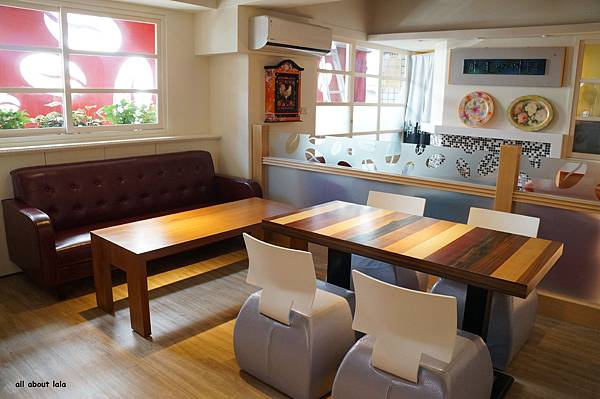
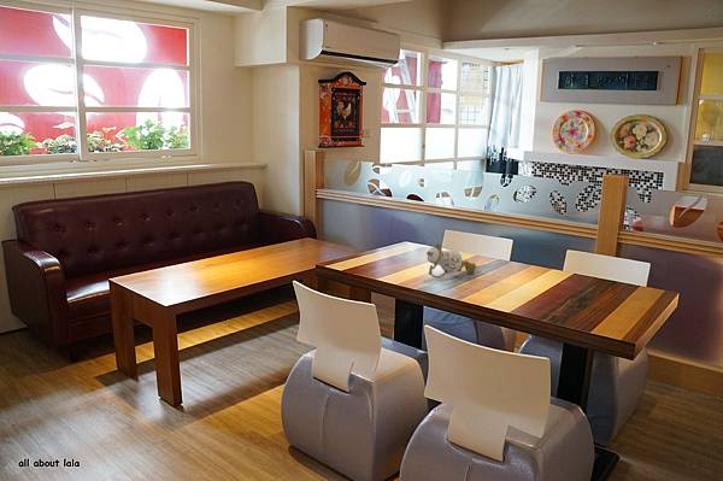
+ teapot (448, 258)
